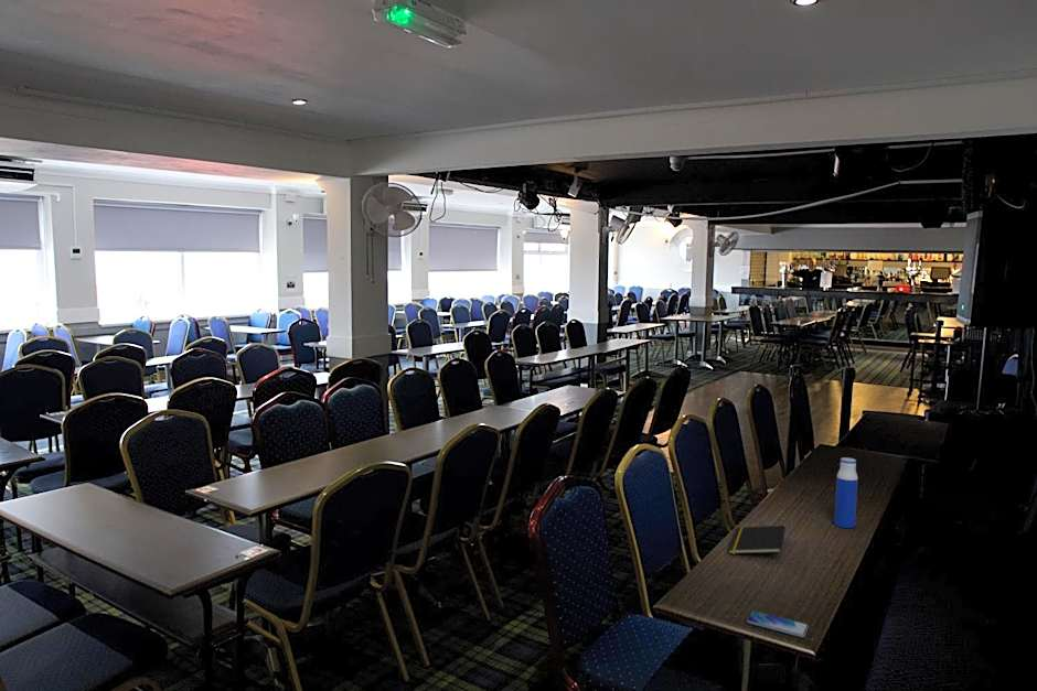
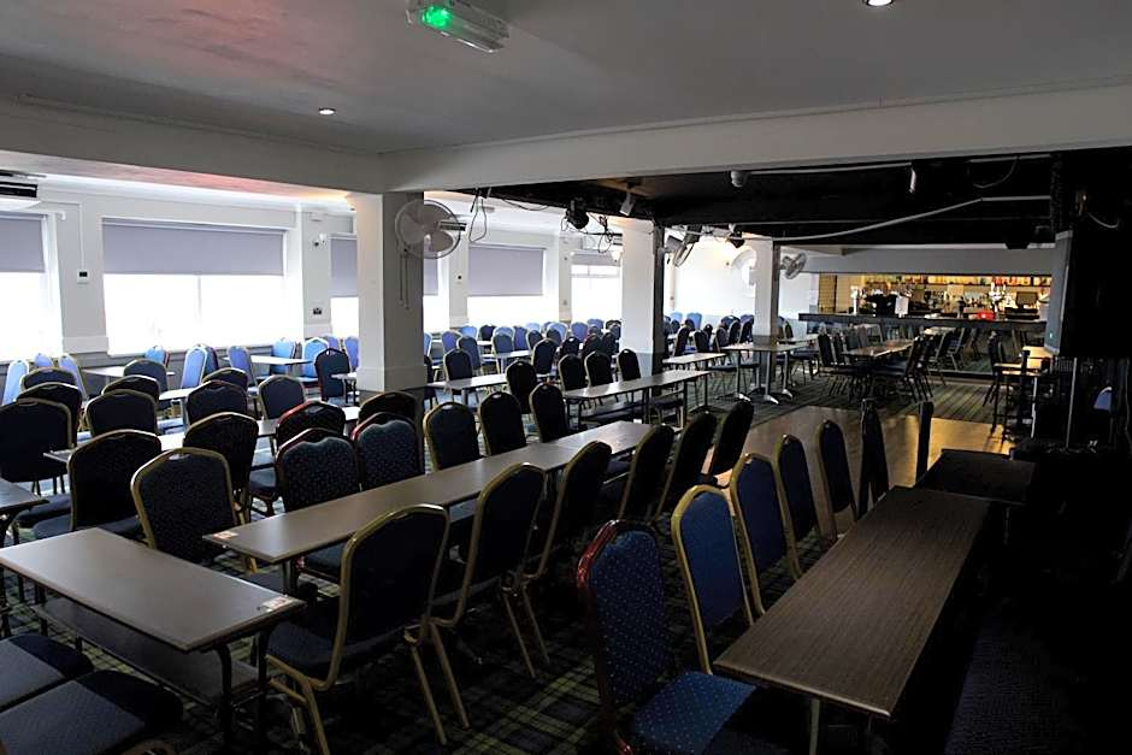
- notepad (757, 539)
- smartphone (777, 623)
- water bottle (846, 492)
